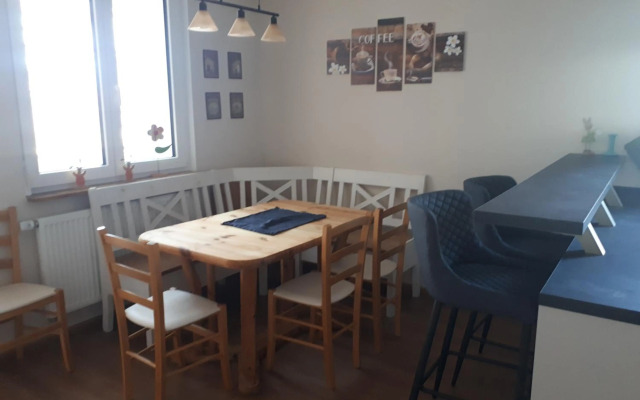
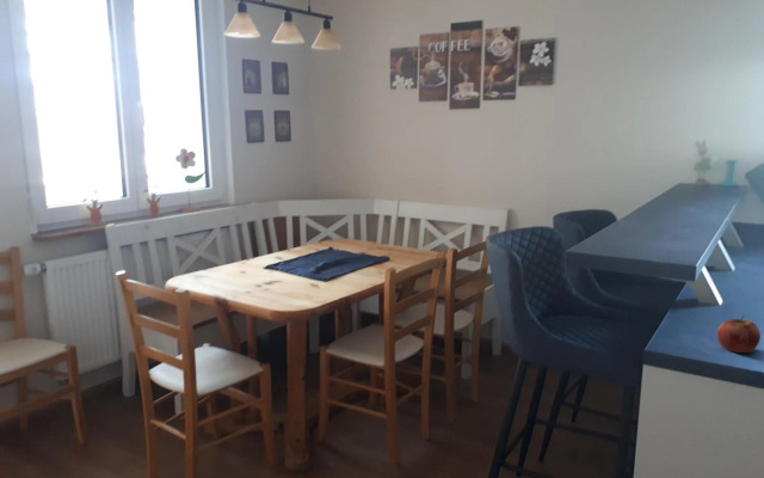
+ apple (738, 331)
